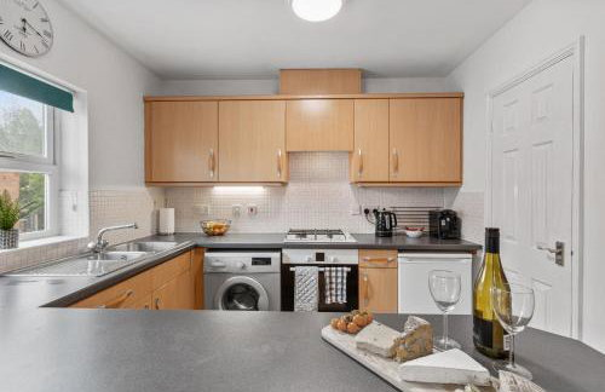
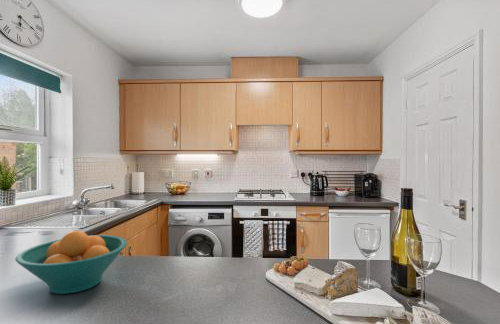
+ fruit bowl (76, 257)
